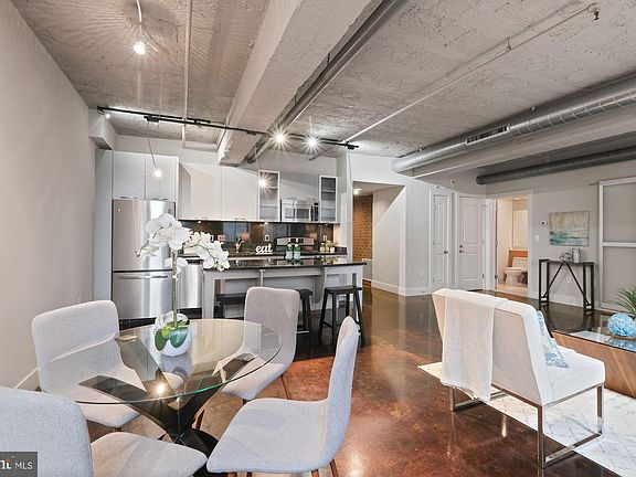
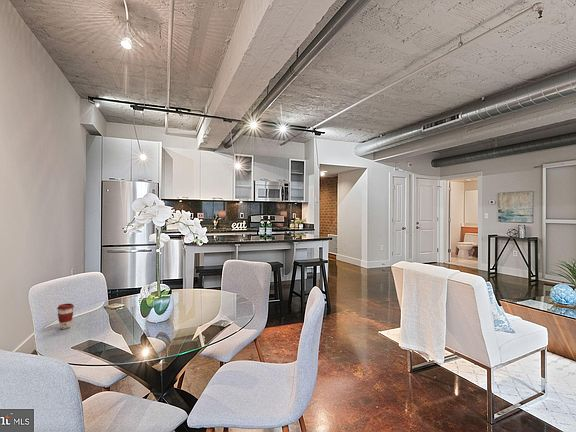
+ coffee cup (65, 316)
